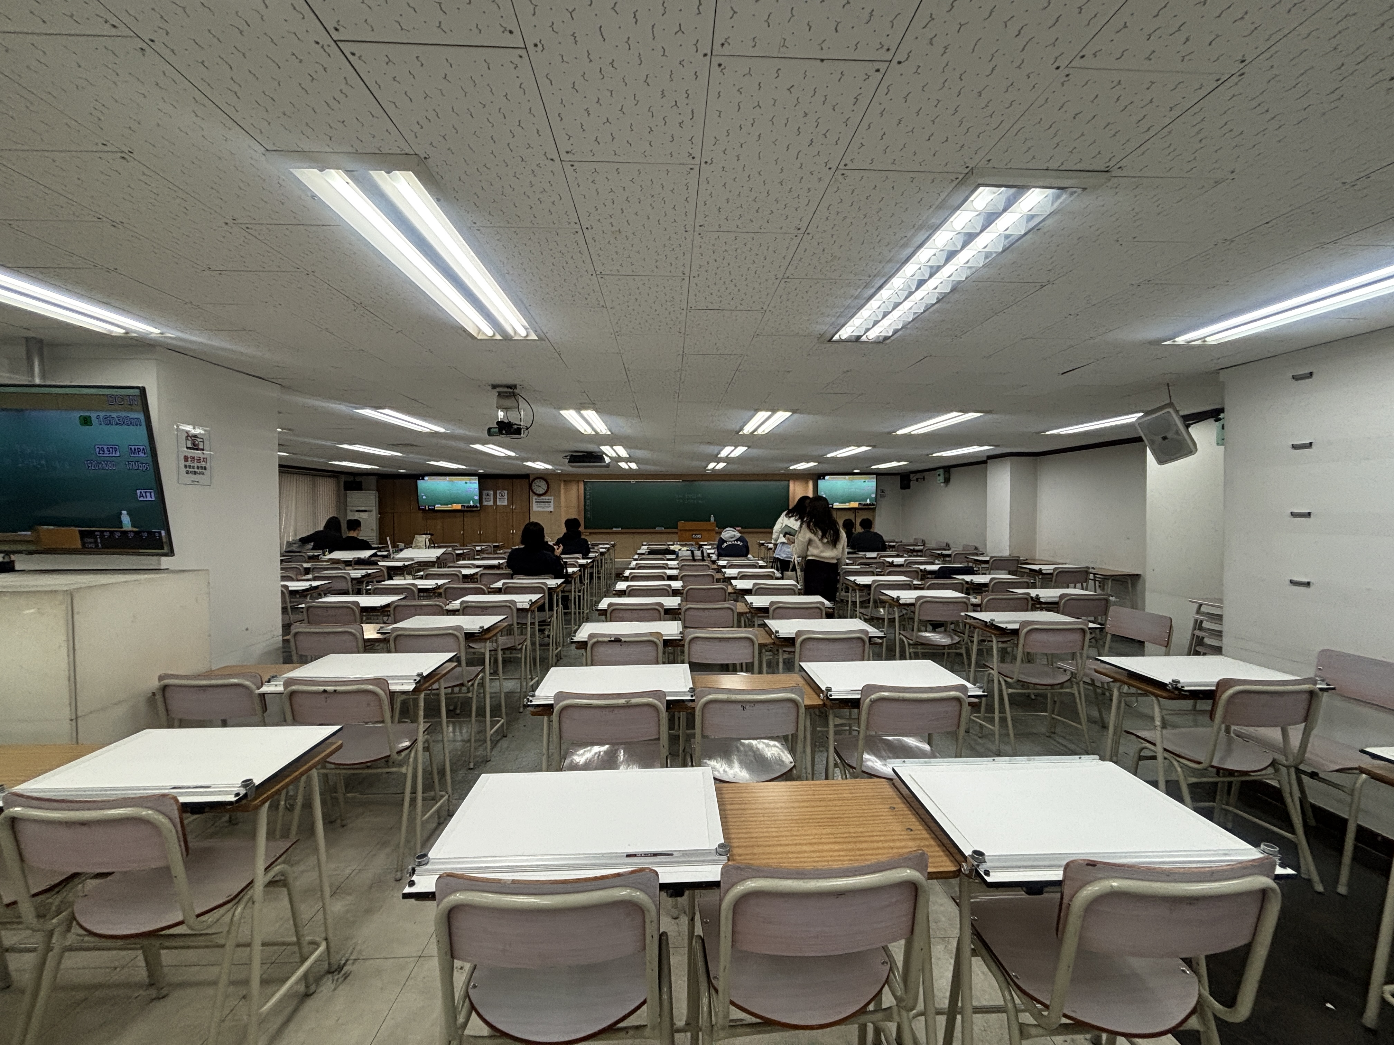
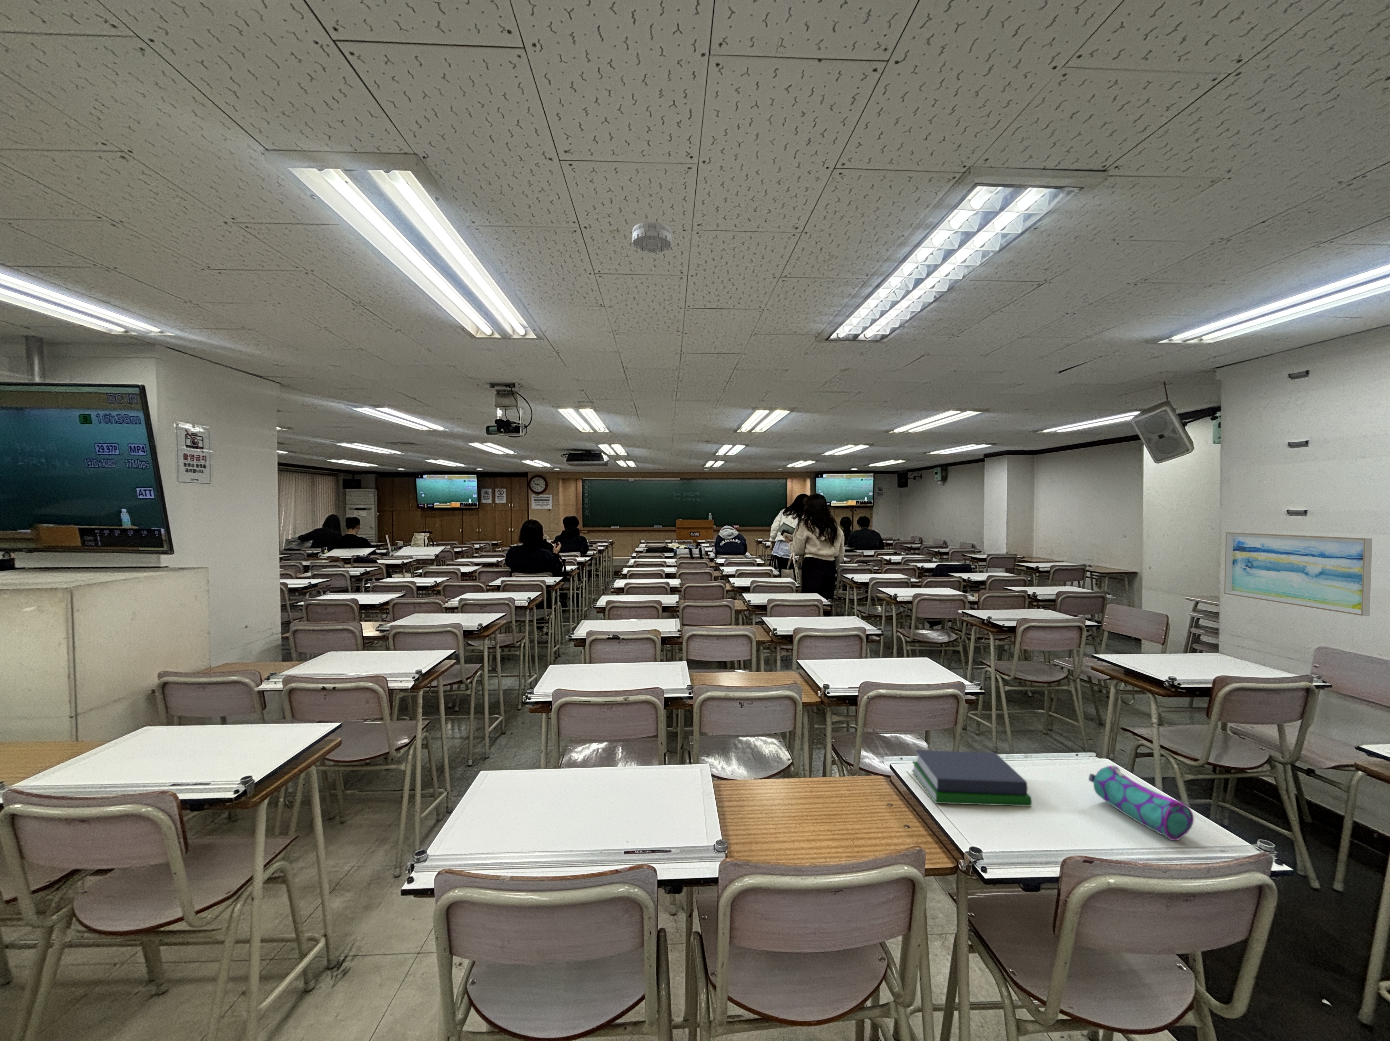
+ smoke detector (652, 236)
+ pencil case (1139, 799)
+ book (968, 776)
+ wall art (1289, 569)
